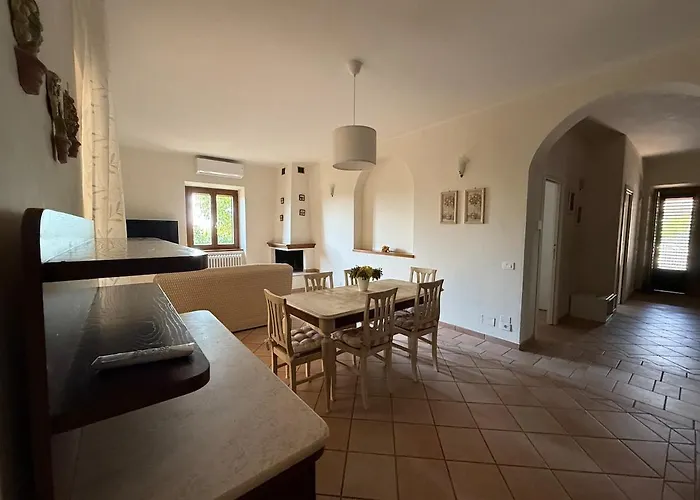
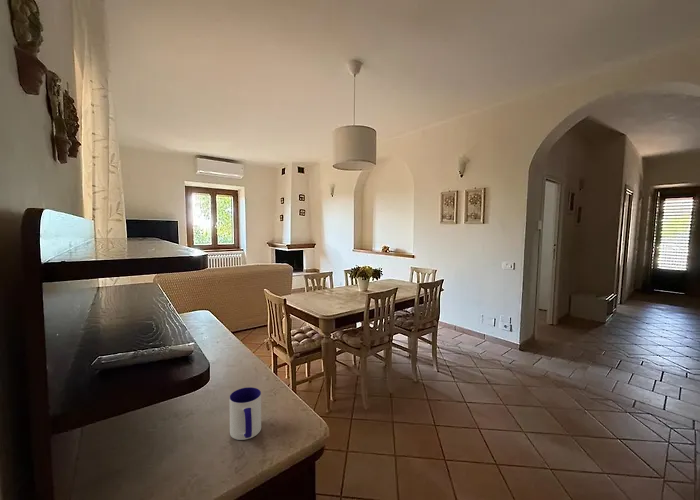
+ mug (246, 415)
